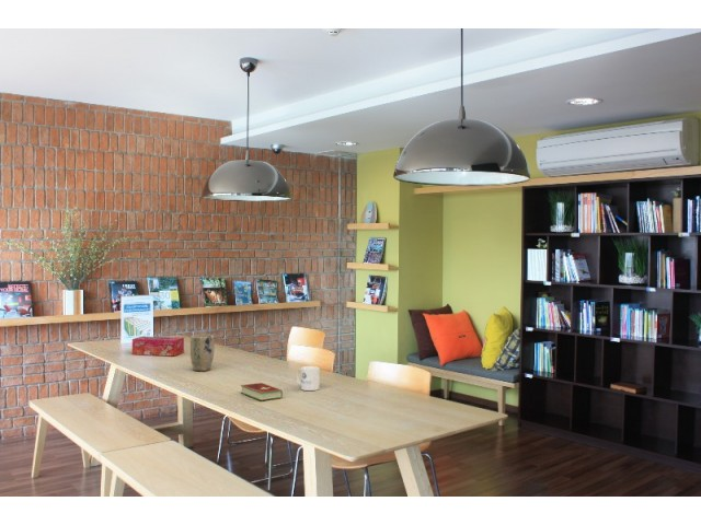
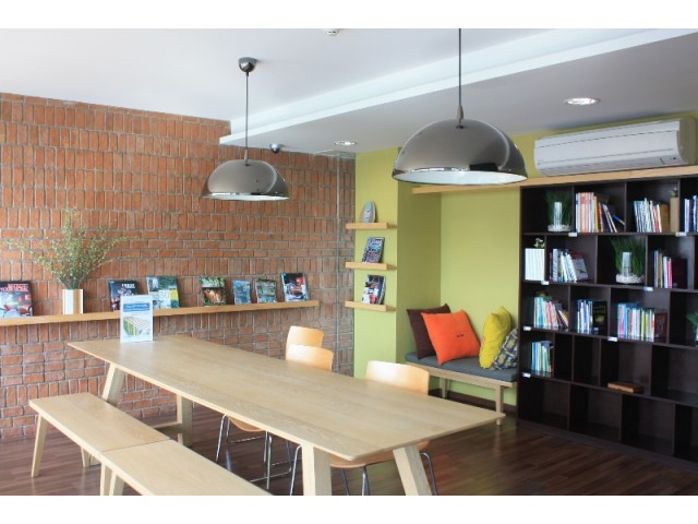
- plant pot (202, 352)
- mug (308, 377)
- hardcover book (261, 390)
- tissue box (158, 346)
